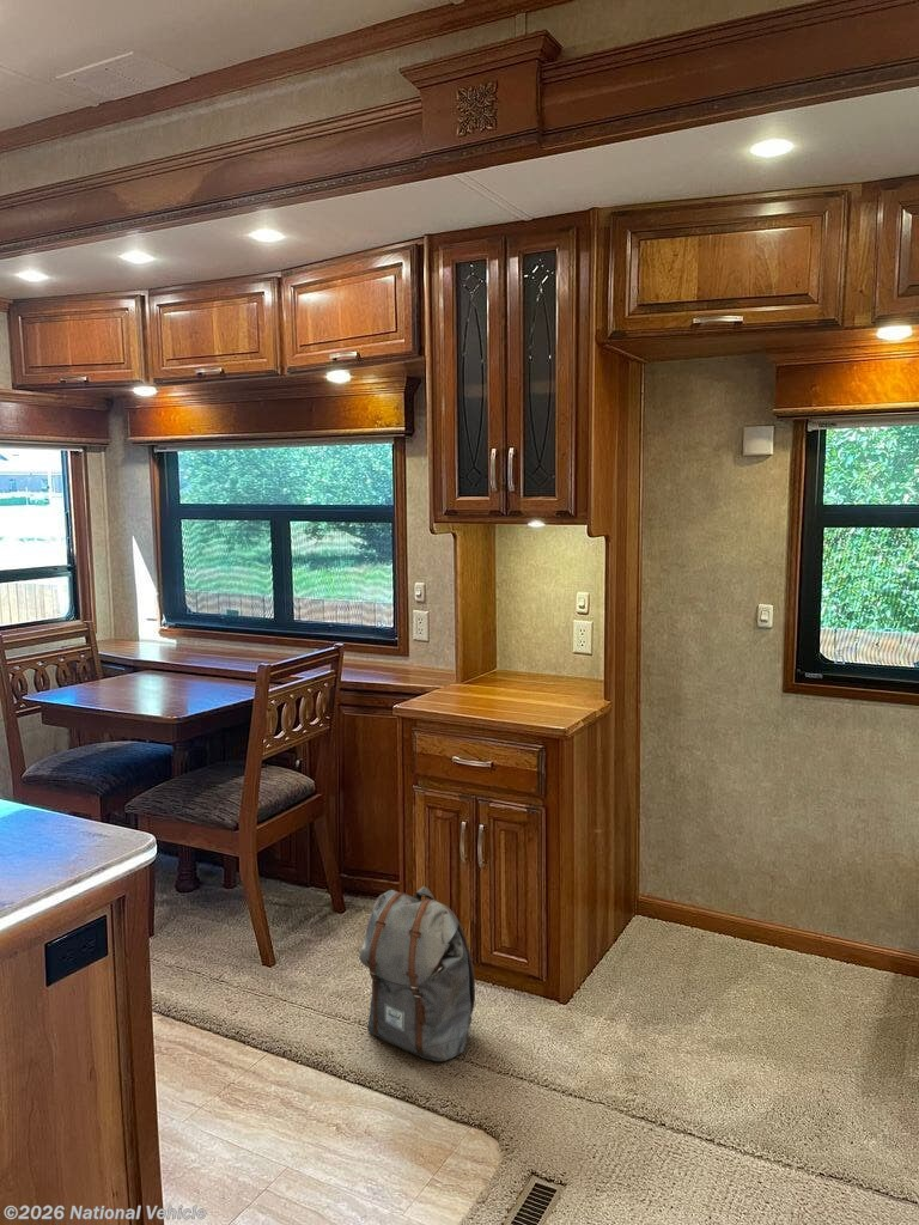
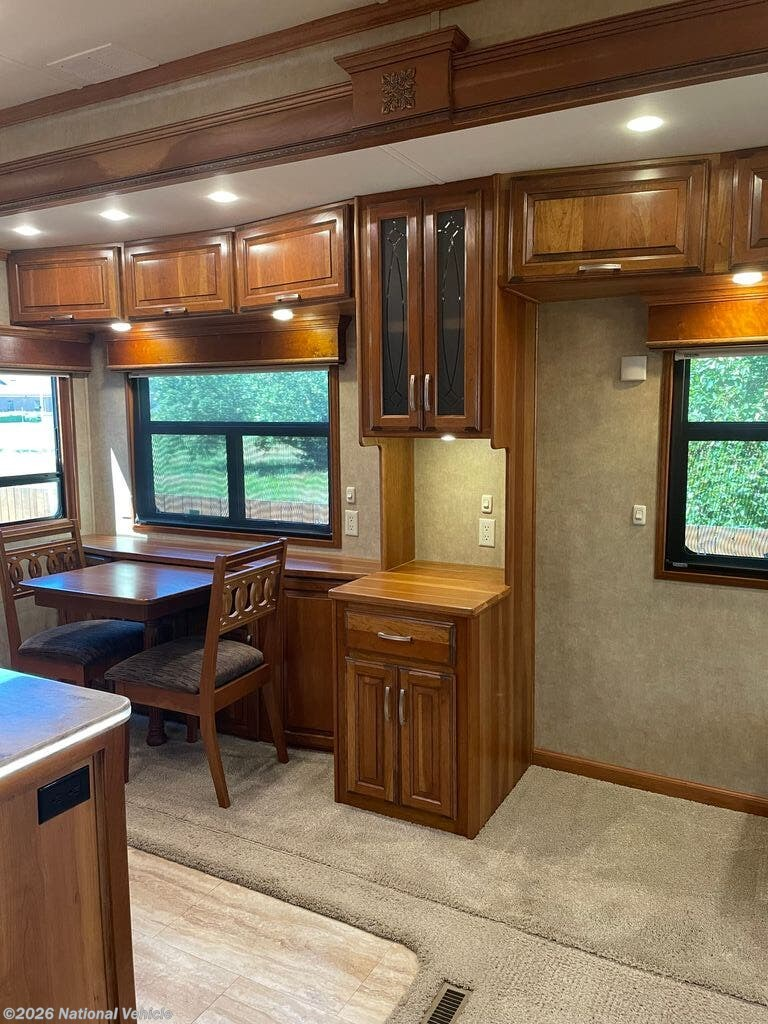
- backpack (418, 962)
